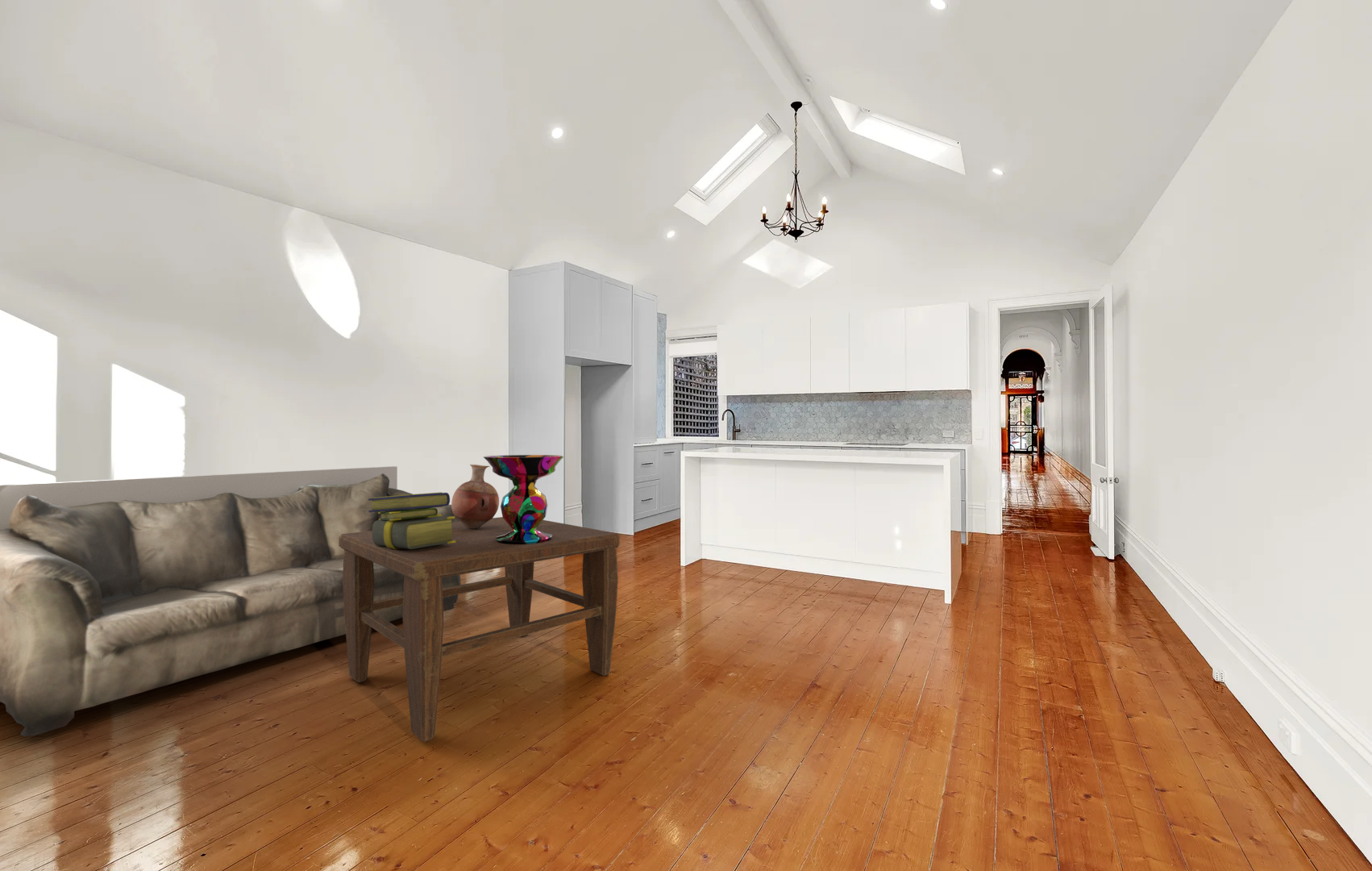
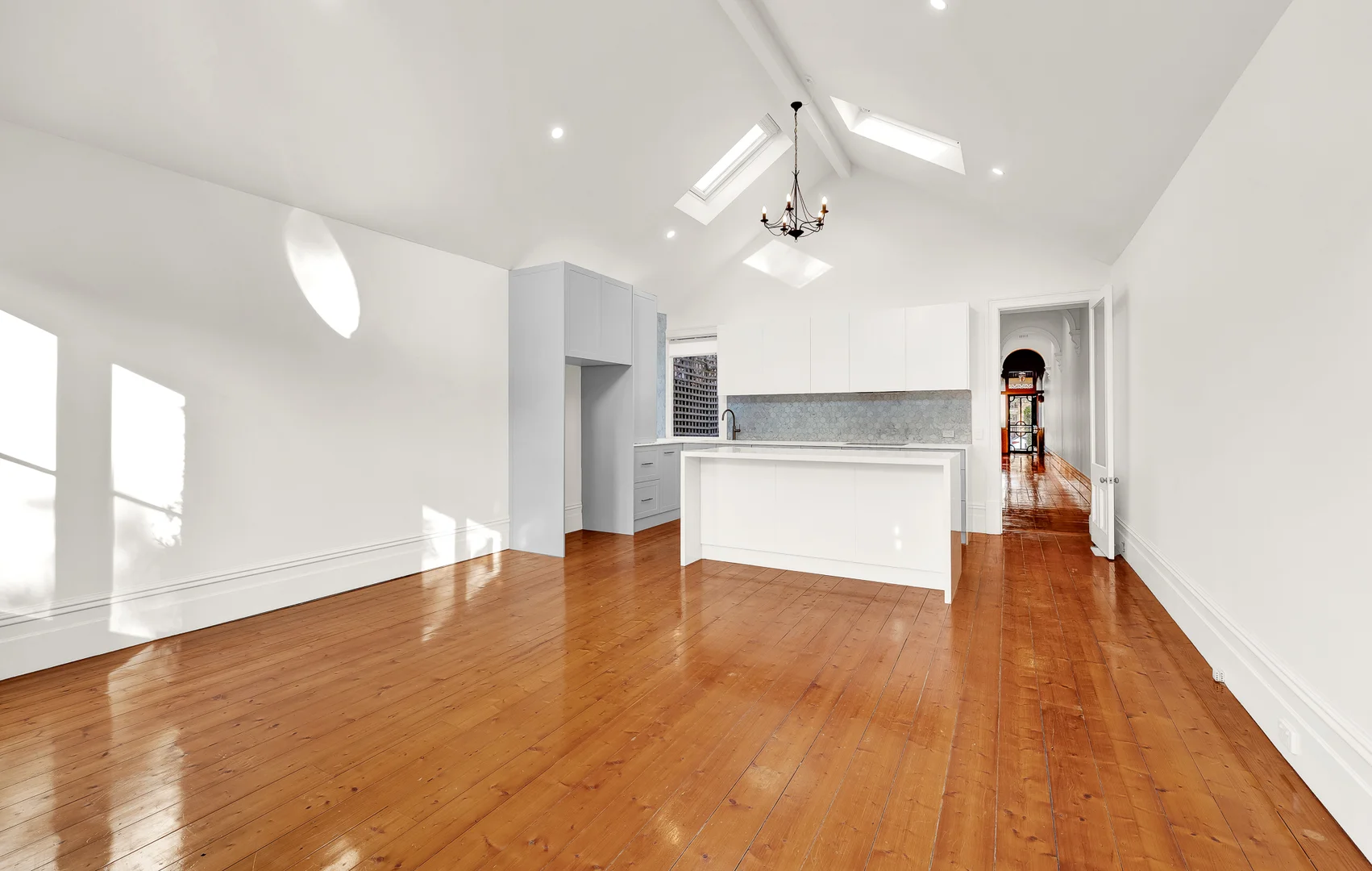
- sofa (257, 560)
- decorative bowl (524, 497)
- stack of books (410, 518)
- coffee table (476, 590)
- vase (476, 495)
